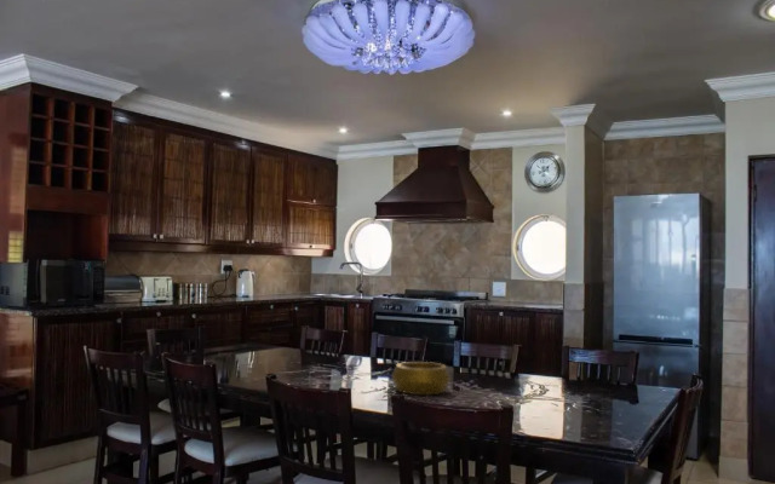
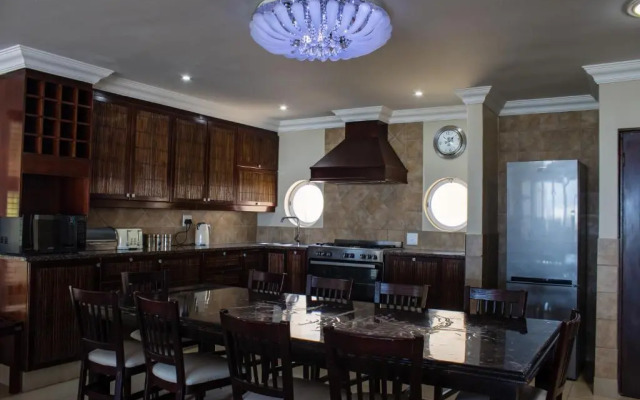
- decorative bowl (420, 378)
